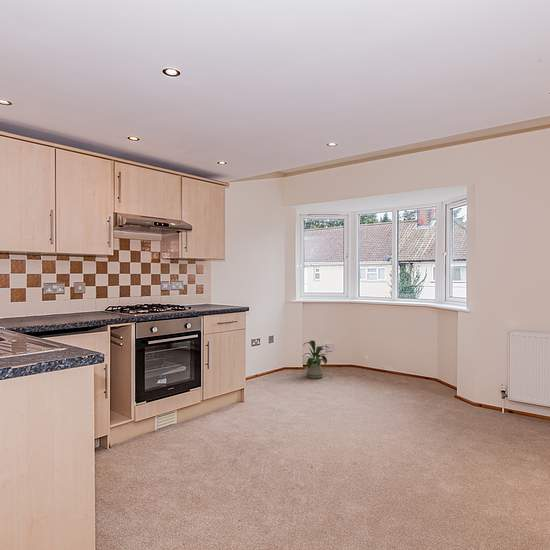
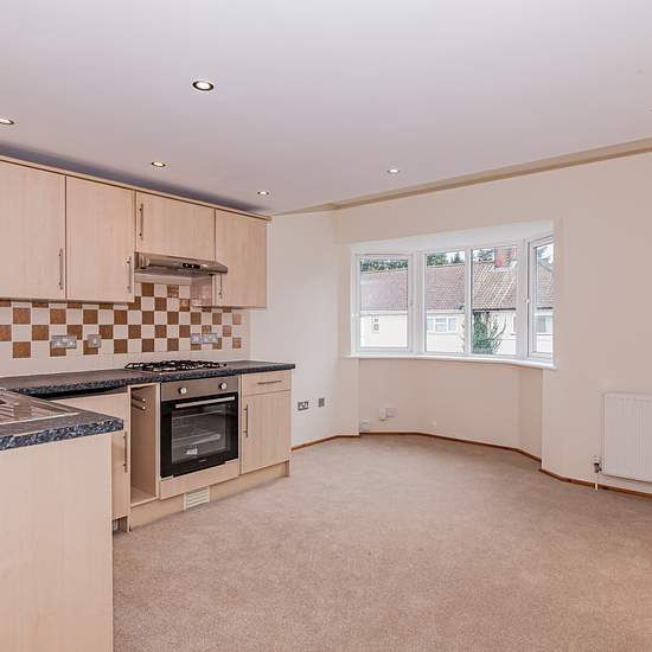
- house plant (317, 357)
